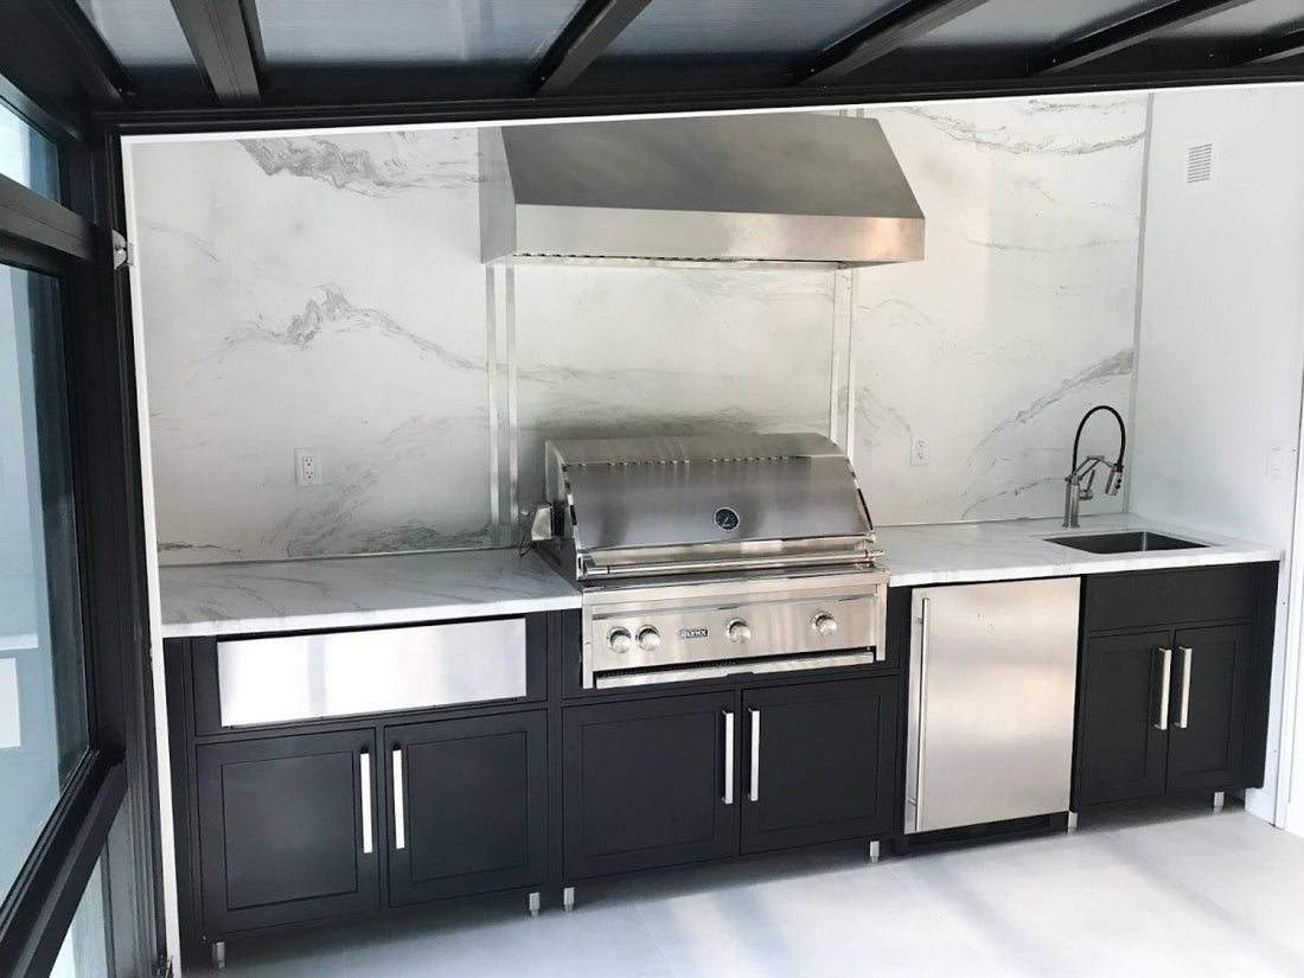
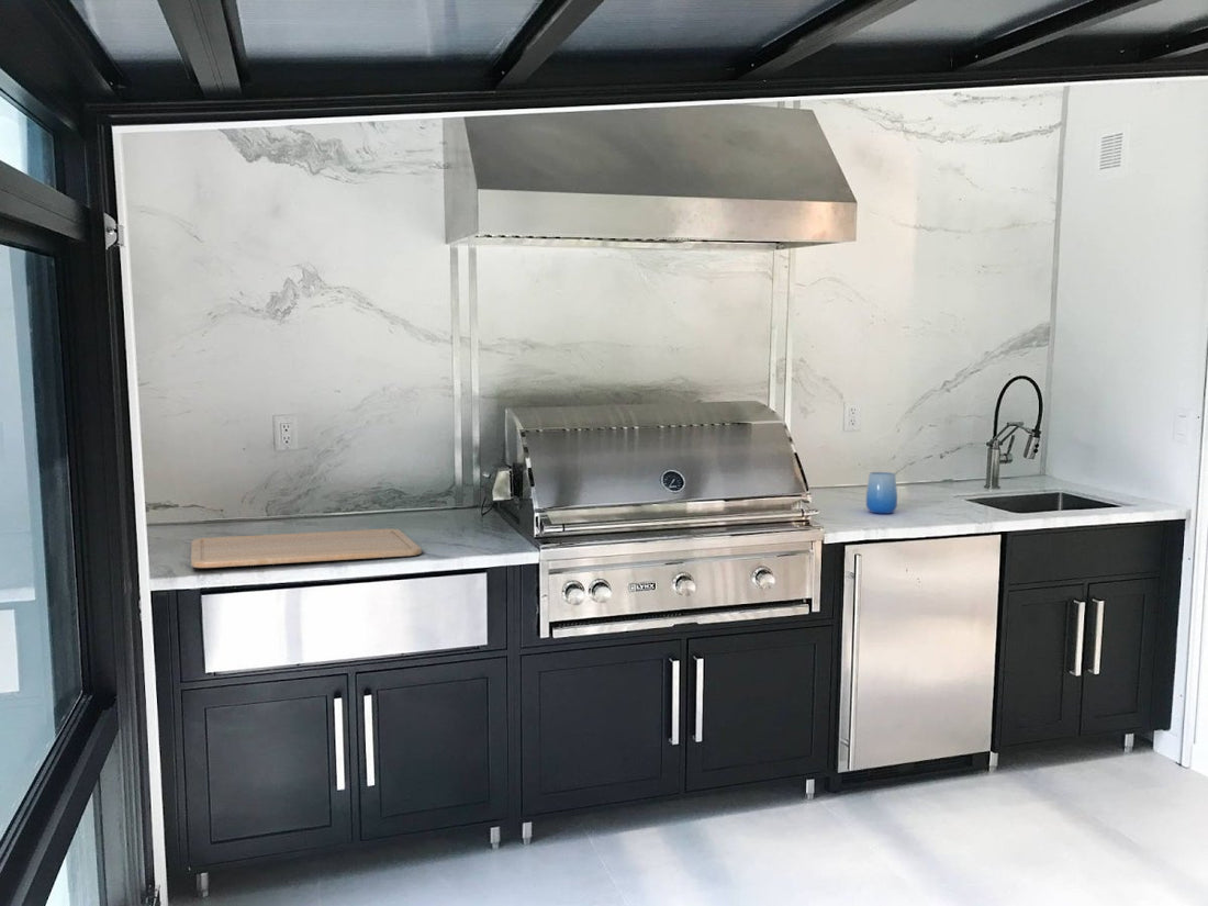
+ cup (881, 492)
+ chopping board (304, 546)
